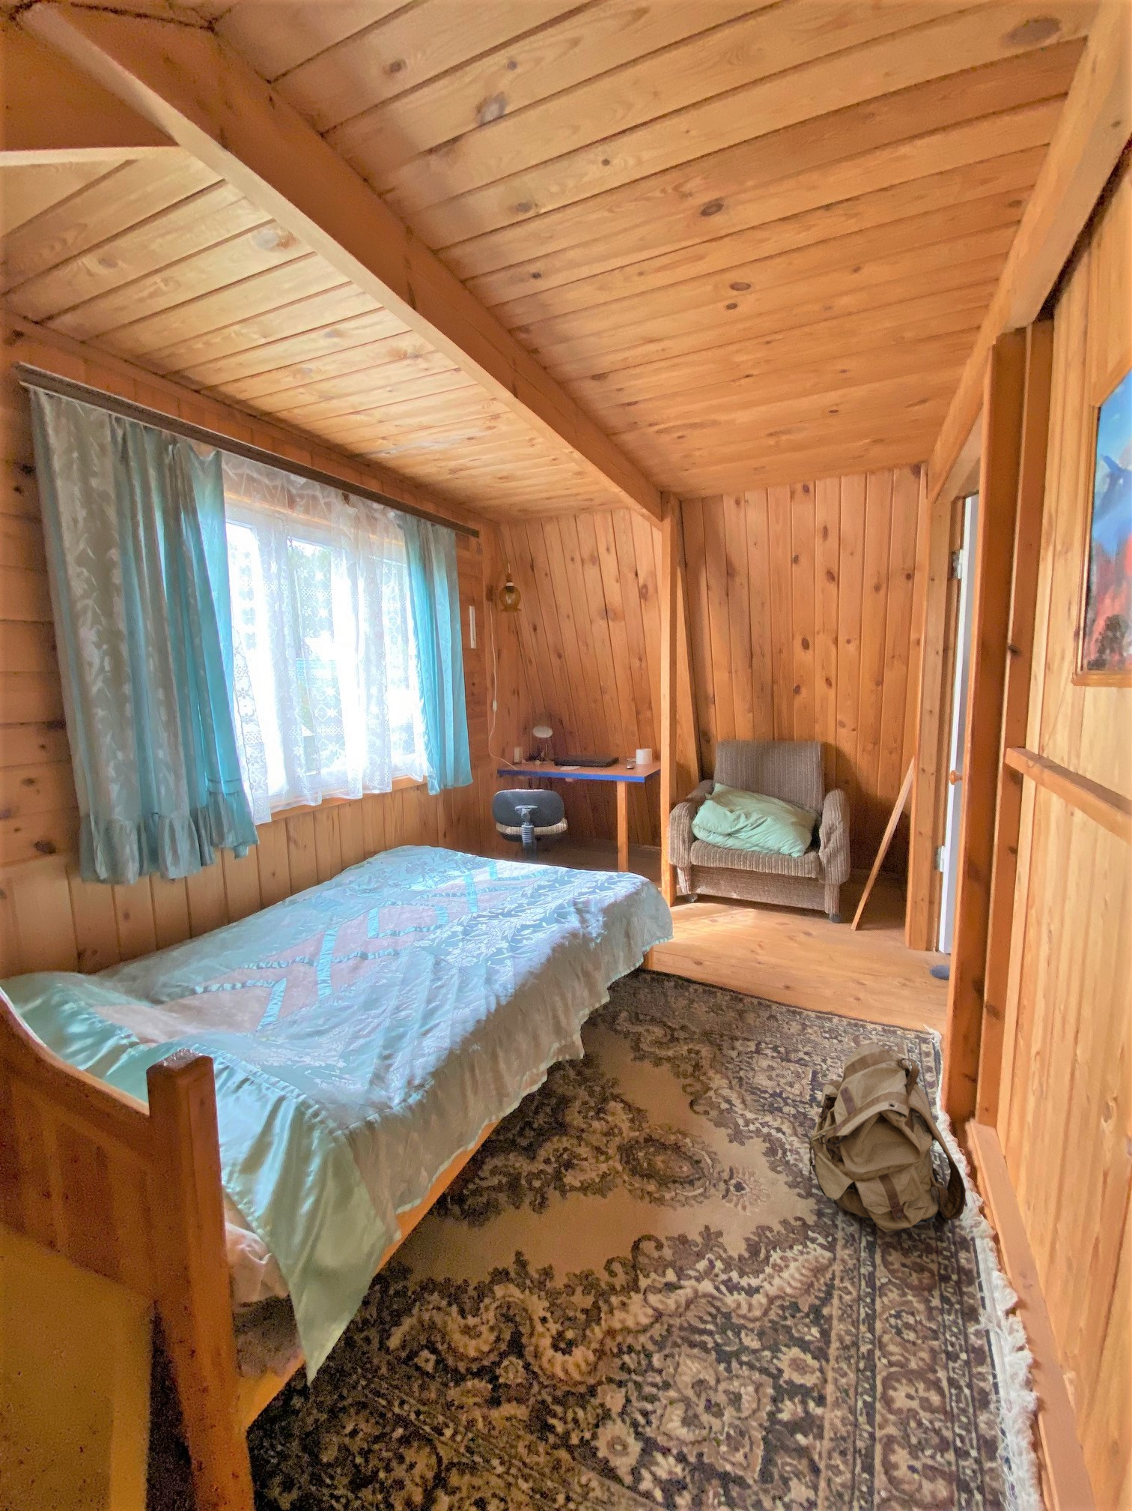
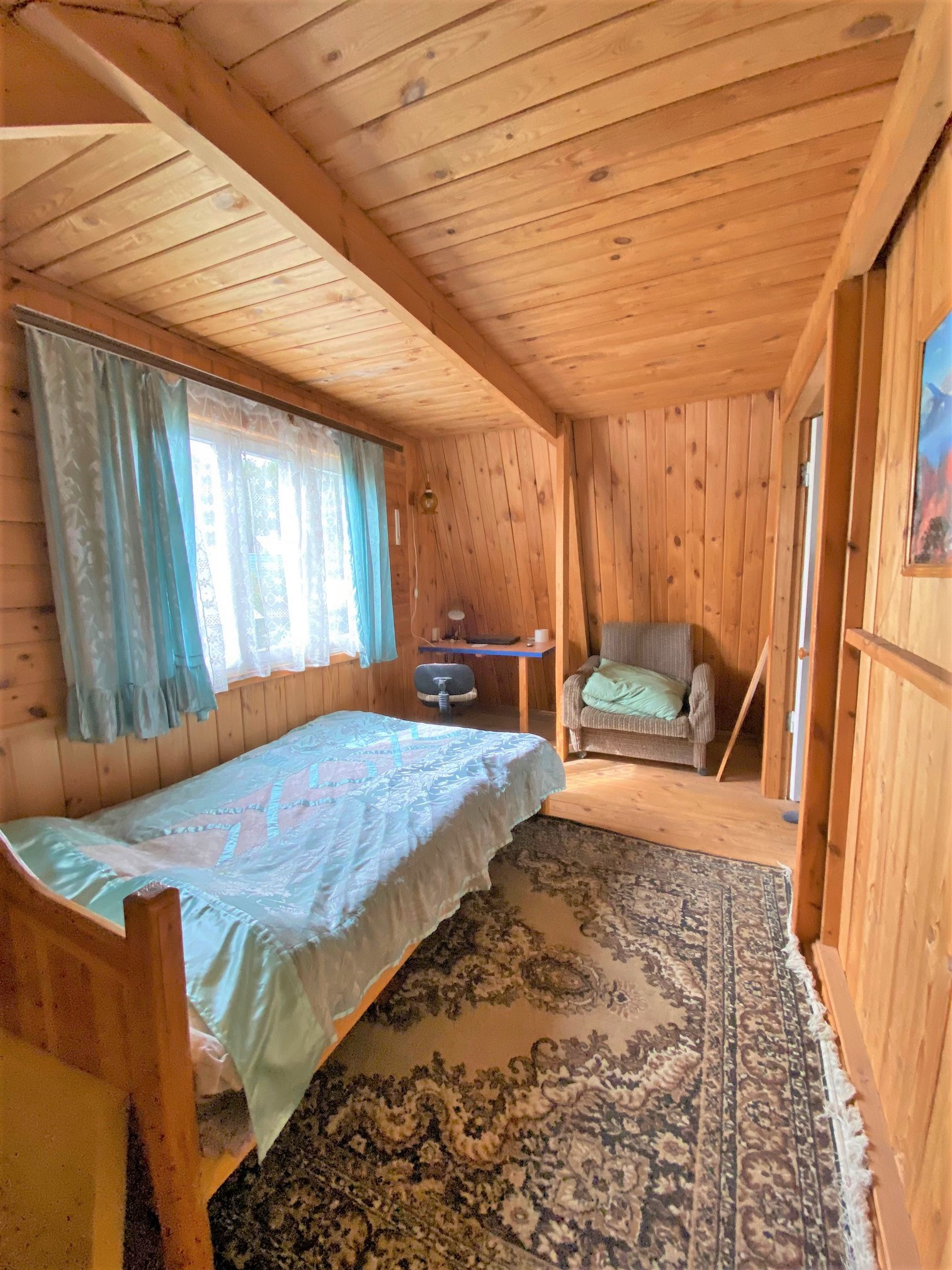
- backpack (883, 1117)
